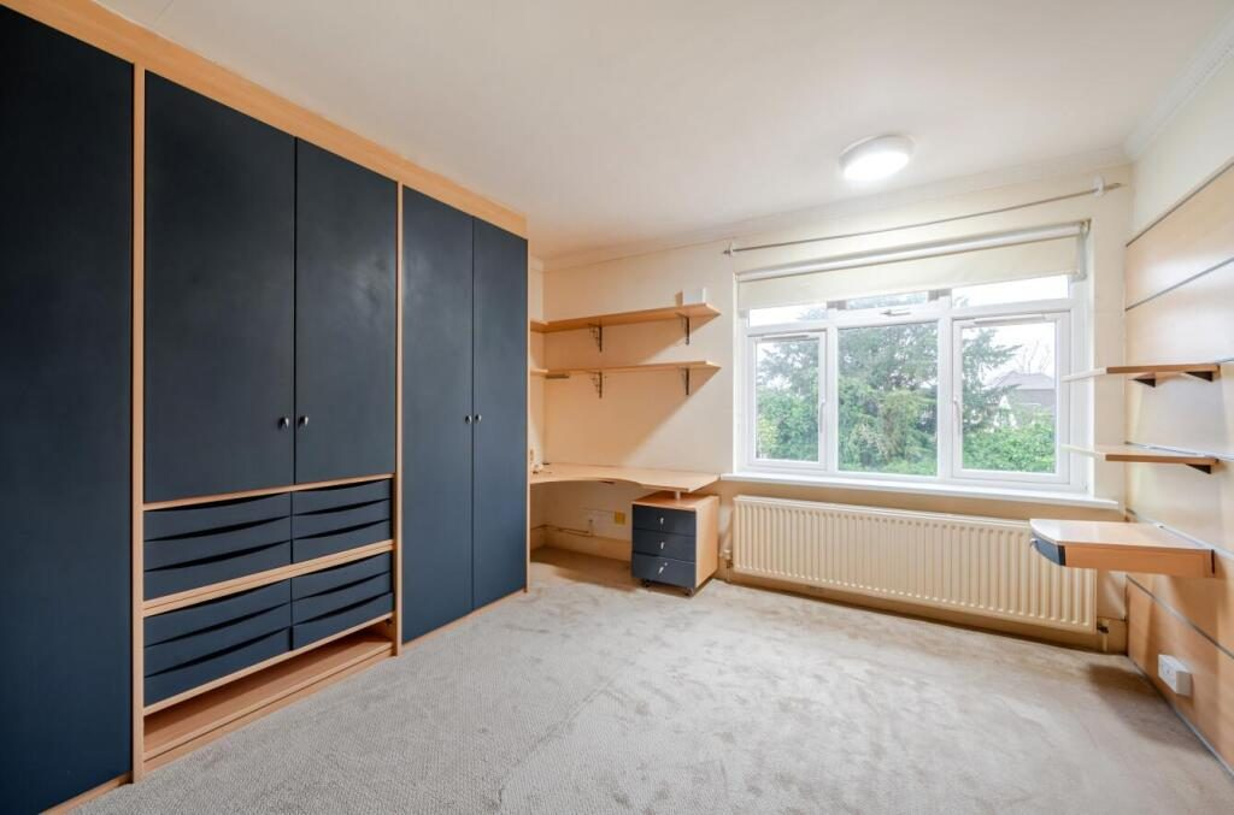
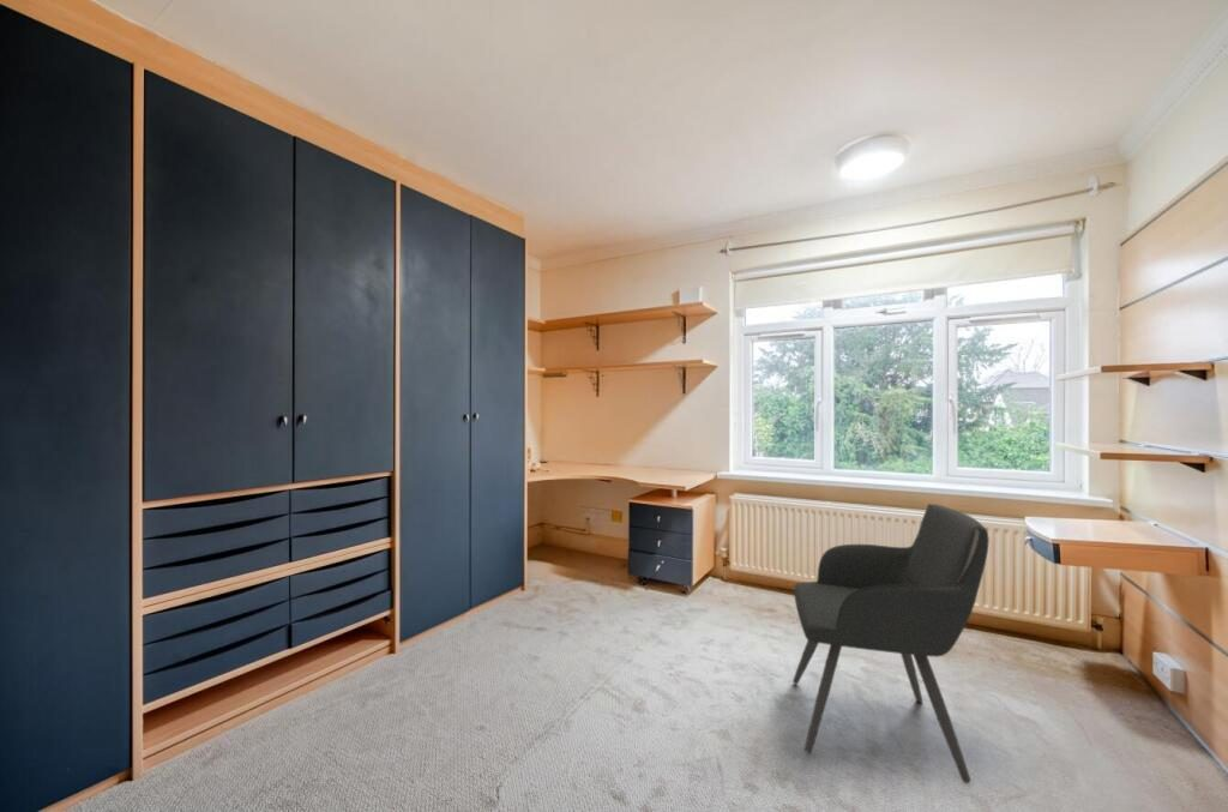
+ armchair (880, 618)
